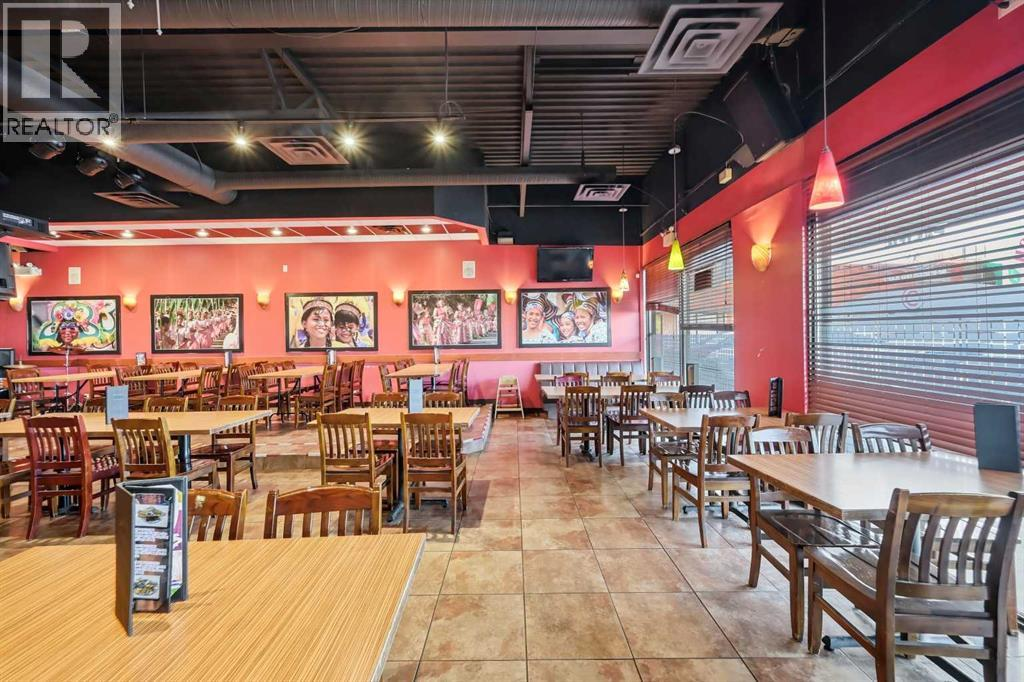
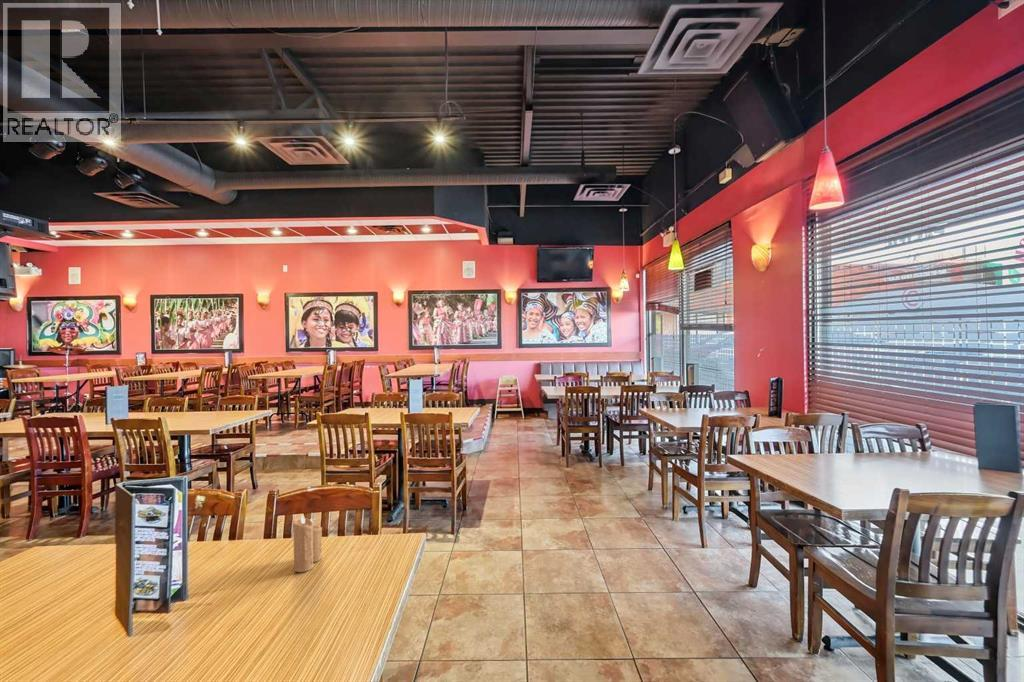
+ candle (308, 537)
